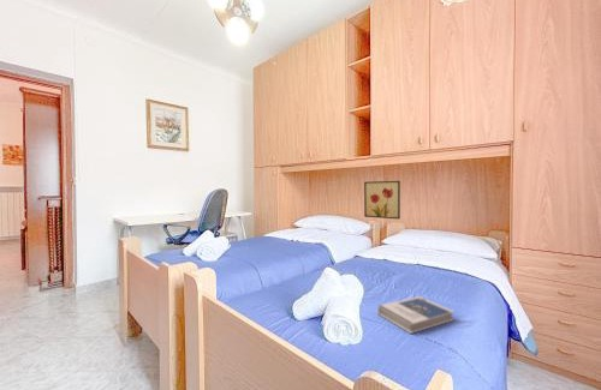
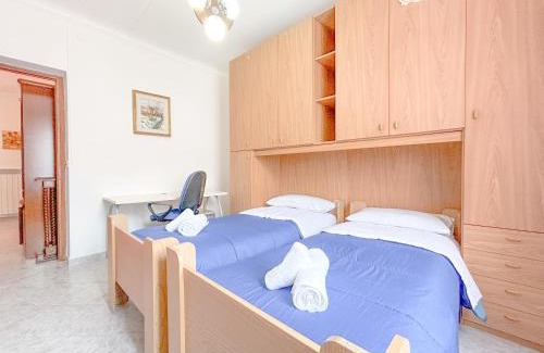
- wall art (381, 199)
- hardback book (415, 312)
